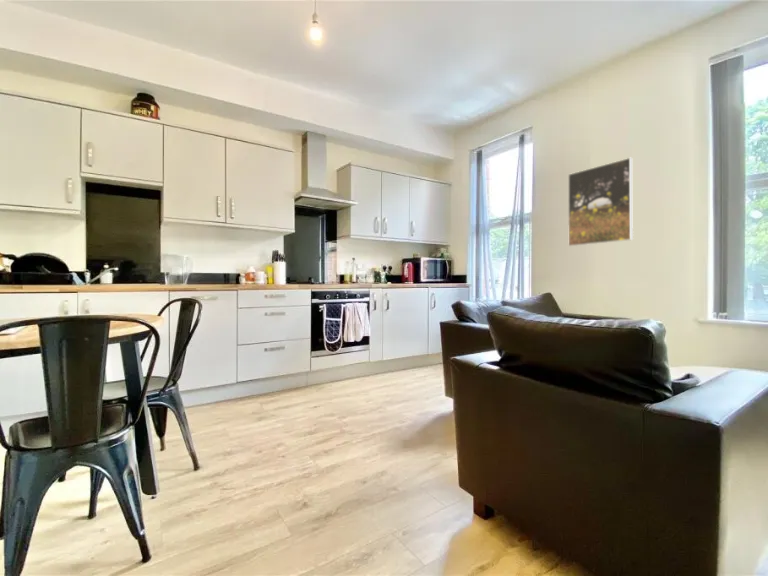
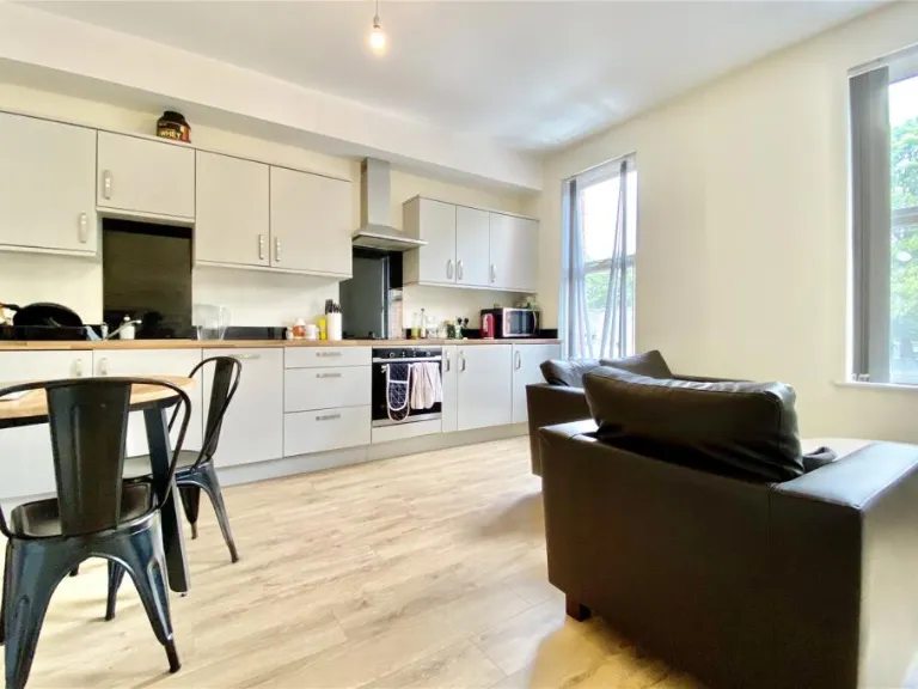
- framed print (598, 204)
